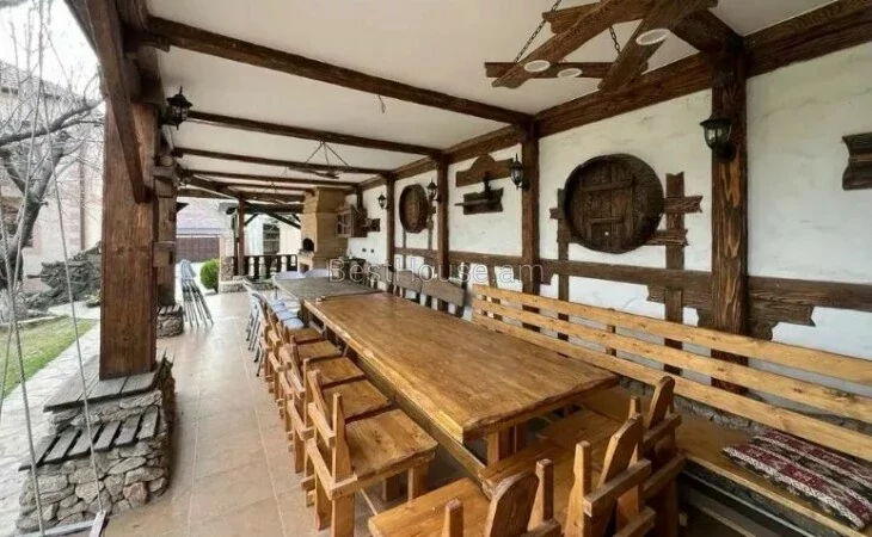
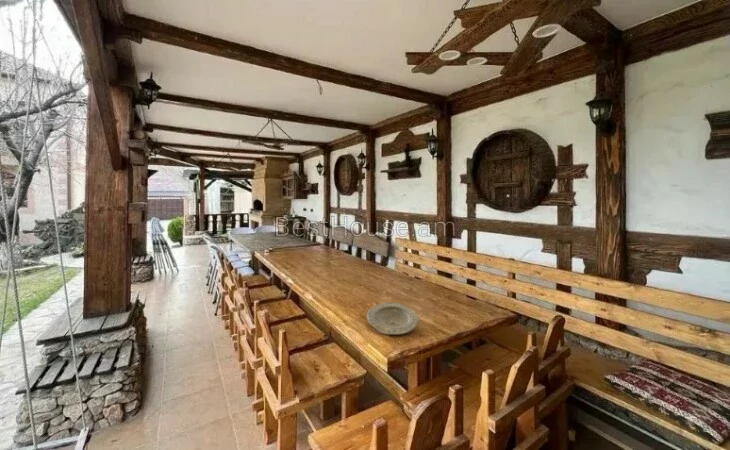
+ plate (392, 317)
